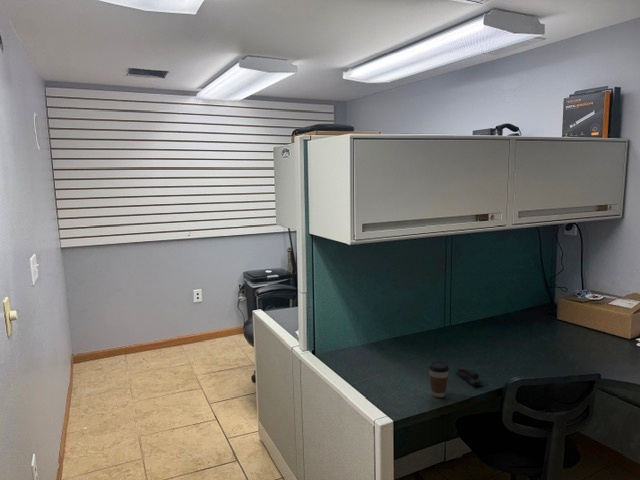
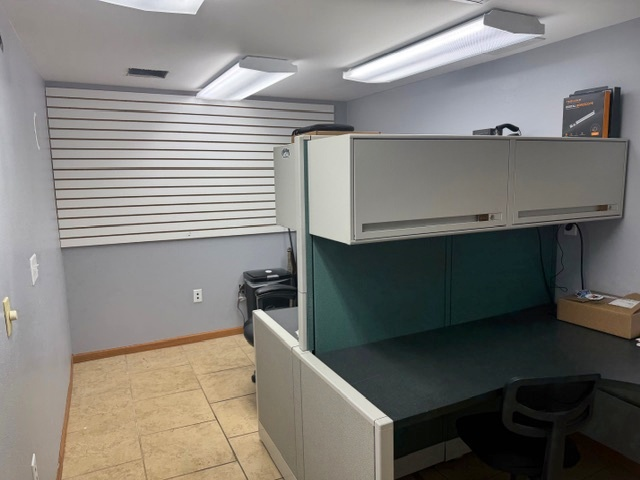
- stapler (468, 374)
- coffee cup (438, 379)
